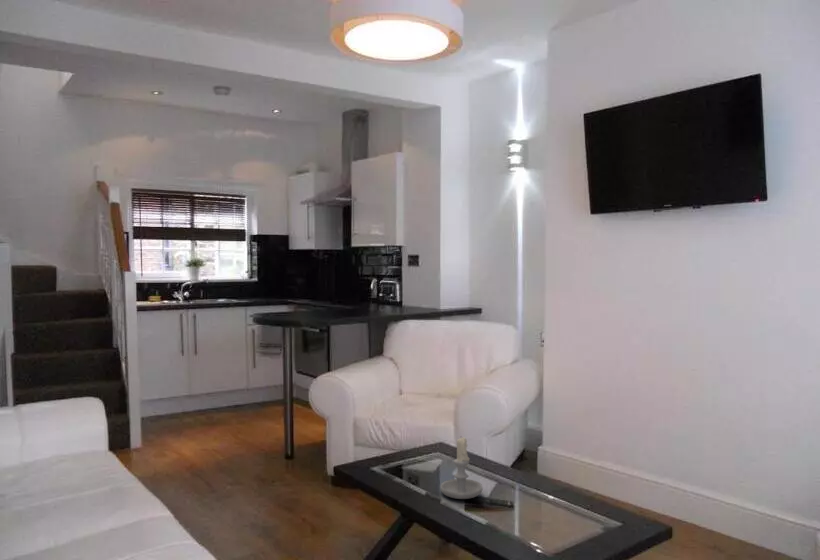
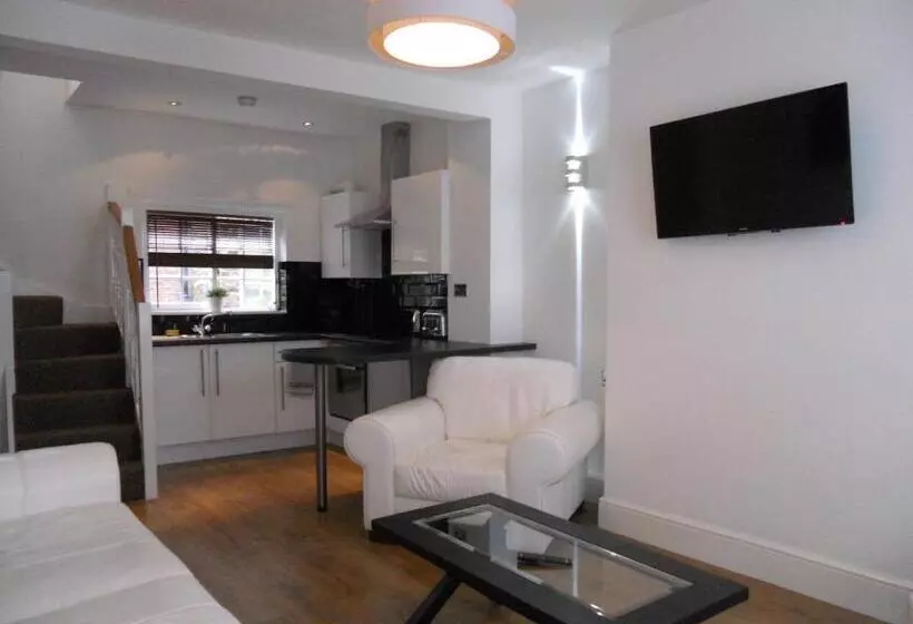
- candle (461, 465)
